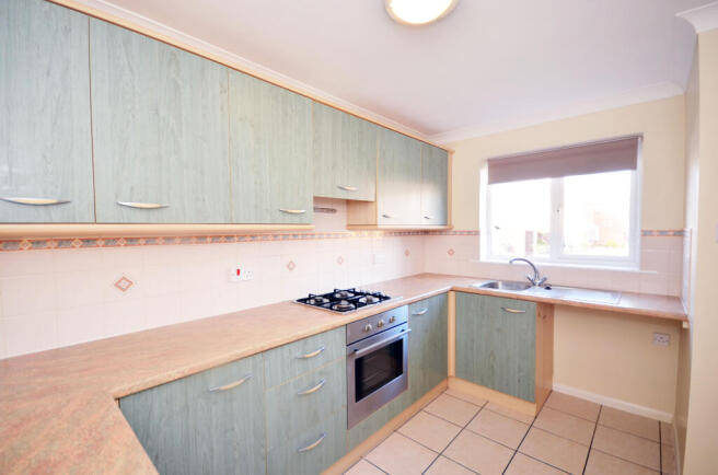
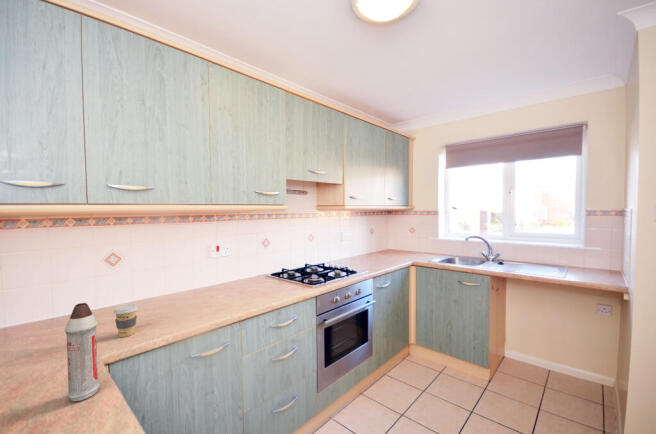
+ spray bottle (82, 349)
+ coffee cup (126, 320)
